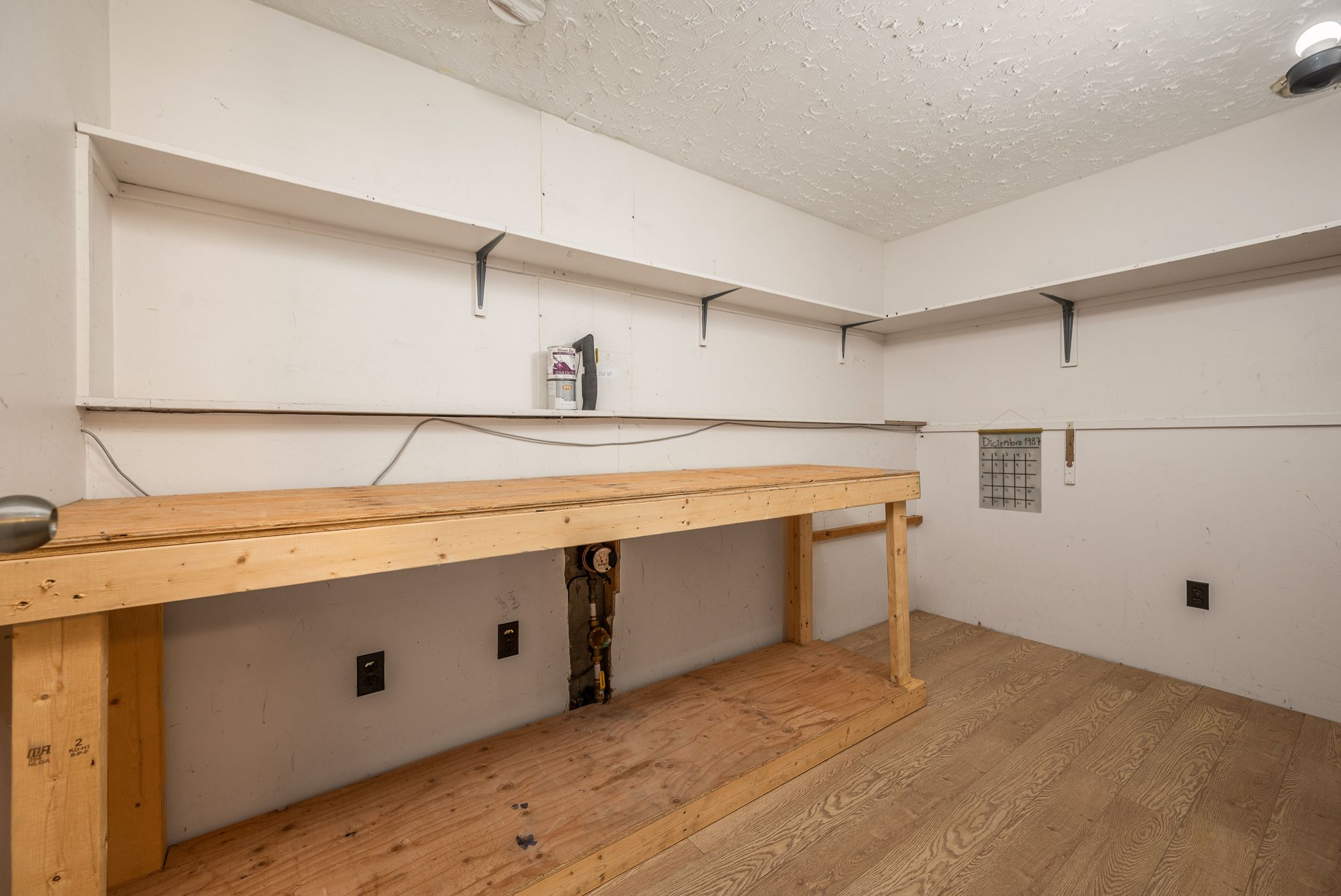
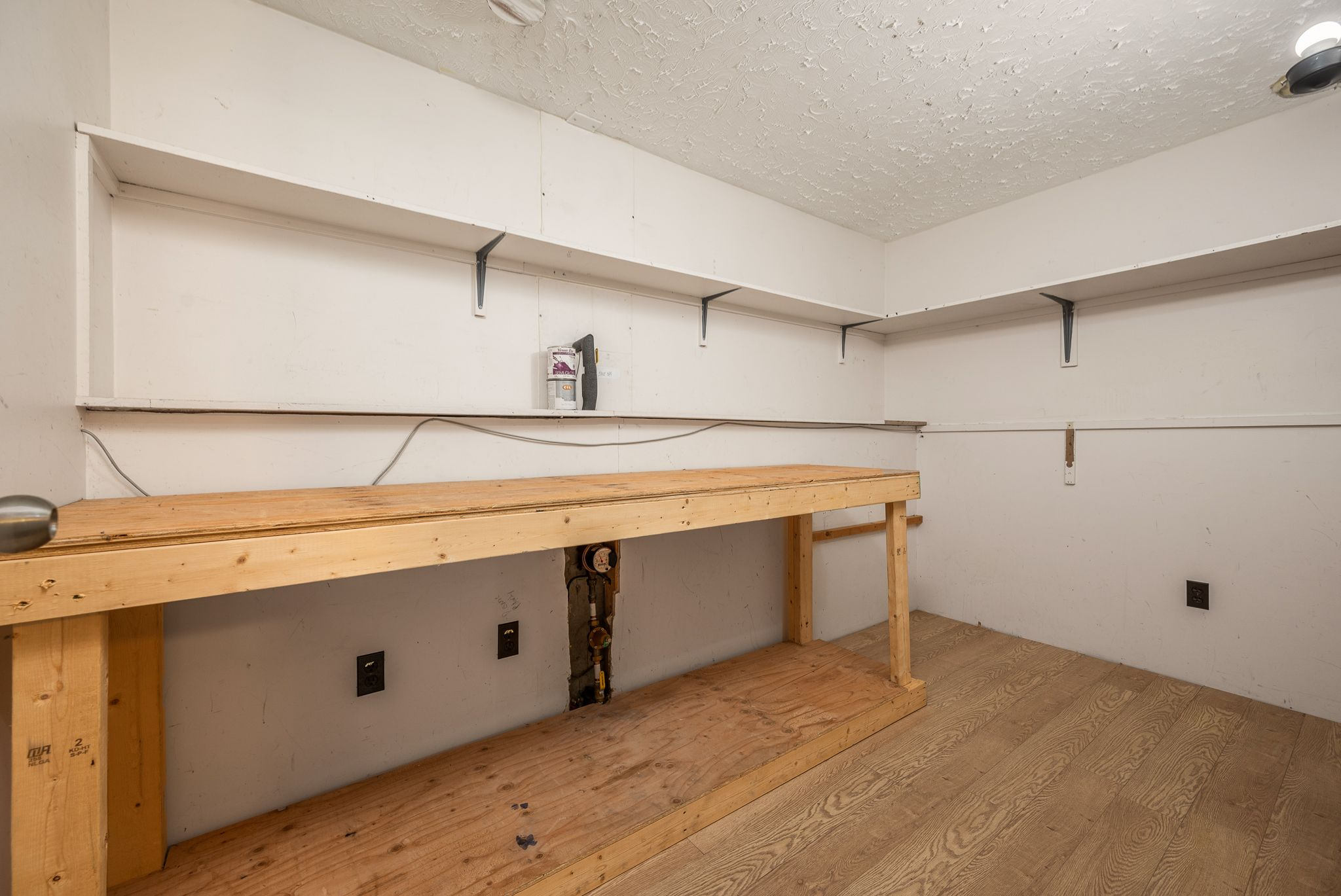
- calendar (1009, 459)
